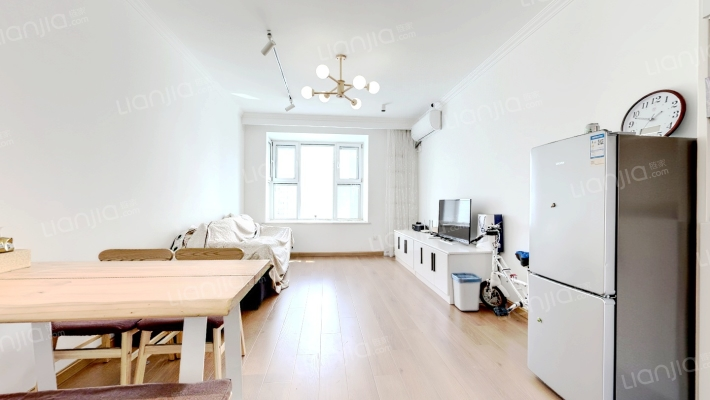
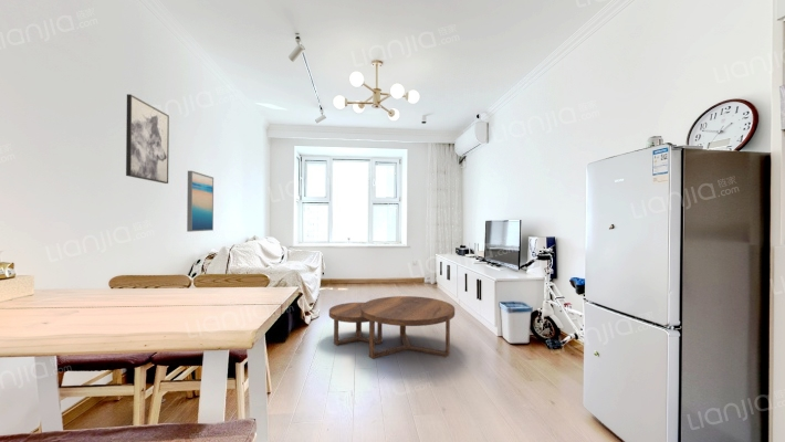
+ coffee table (388, 324)
+ wall art (149, 143)
+ wall art (201, 202)
